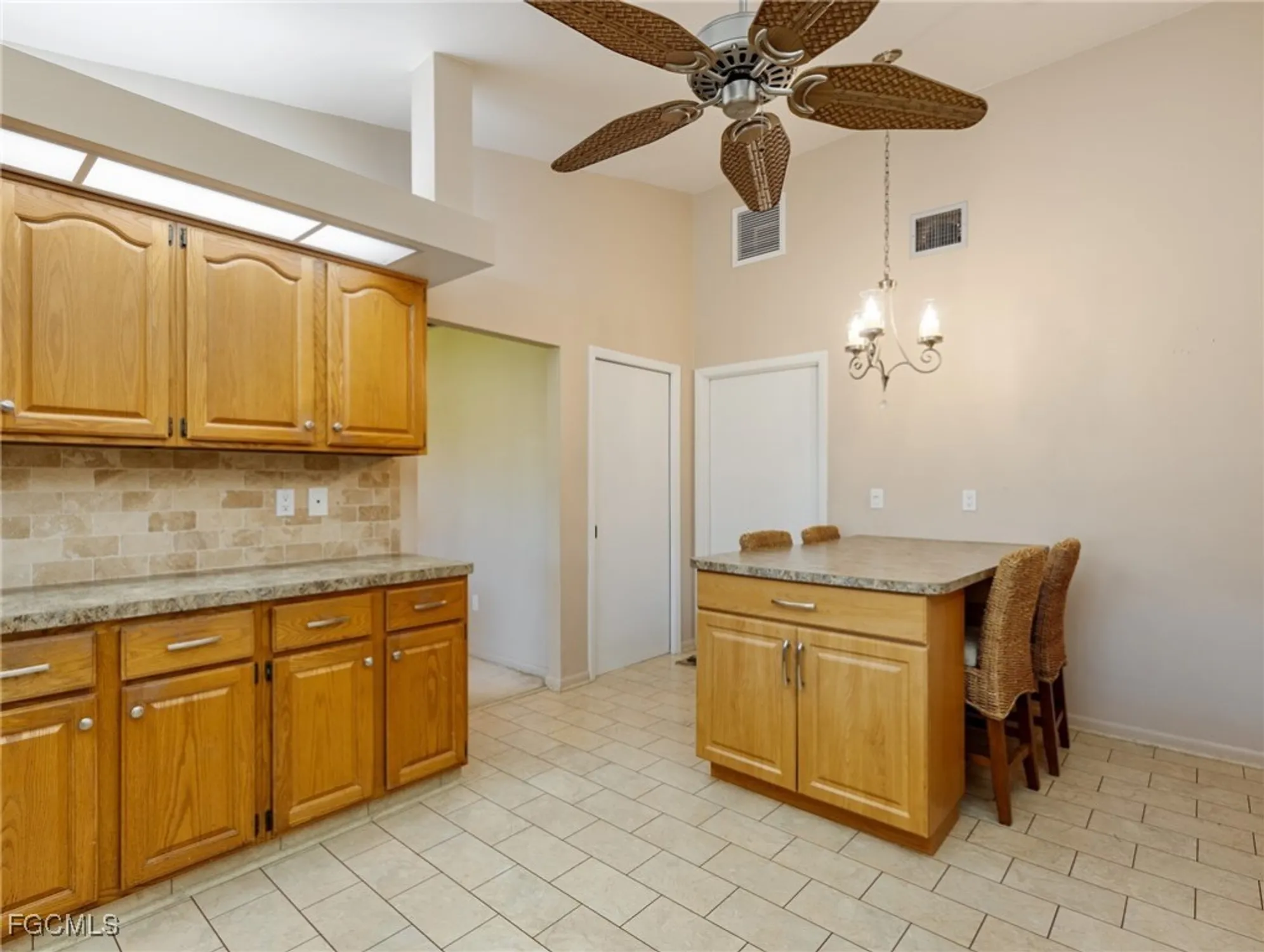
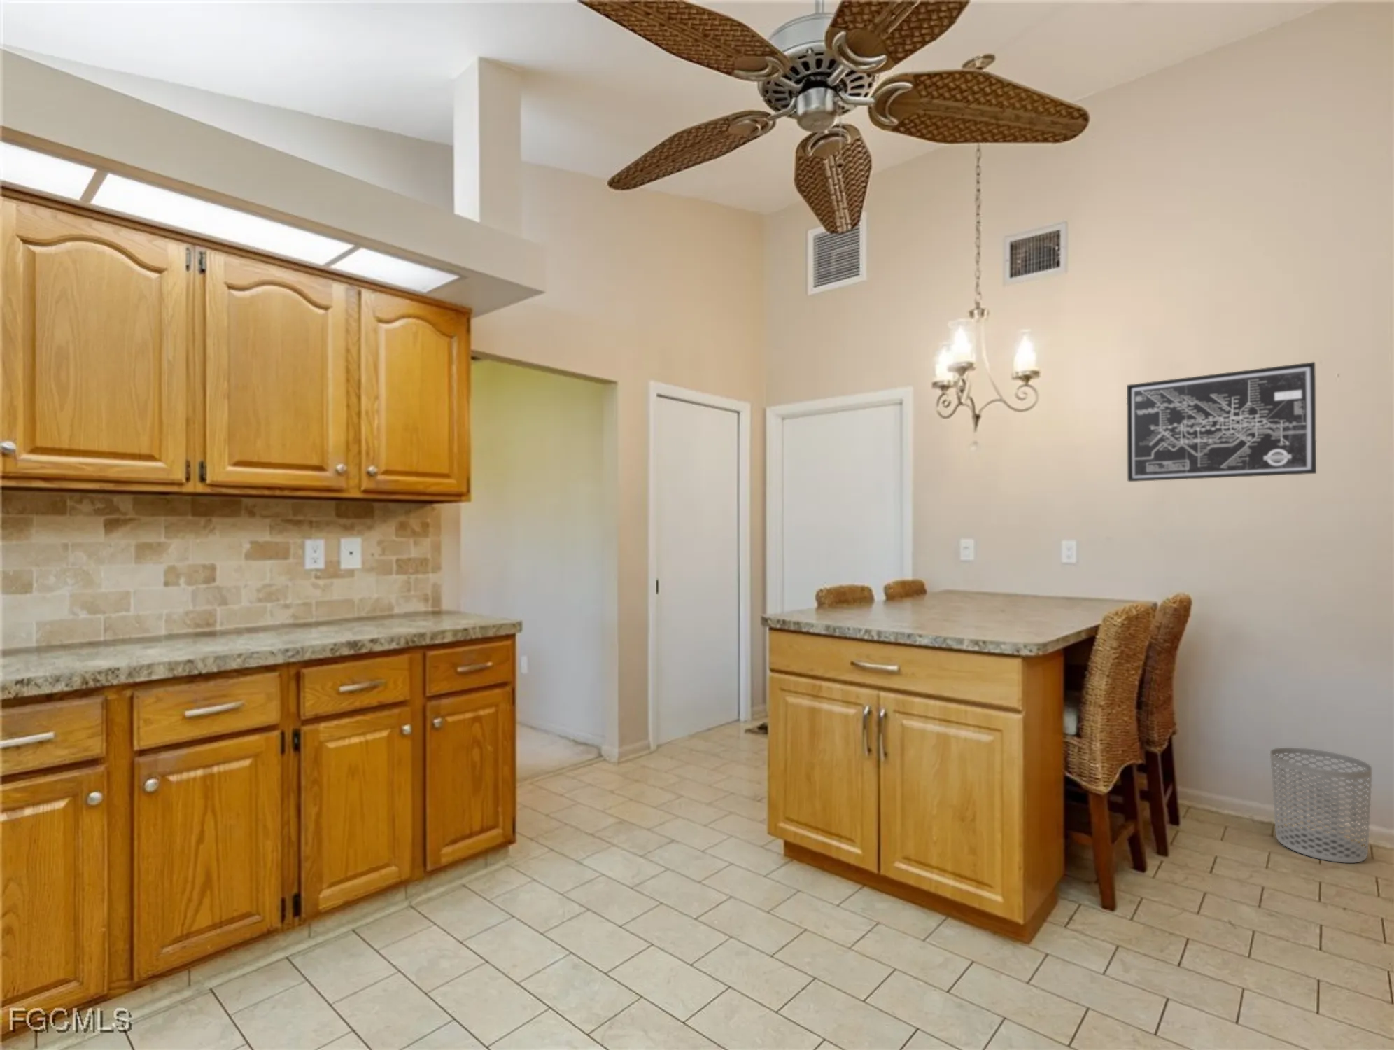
+ wall art (1215, 427)
+ waste bin (1319, 803)
